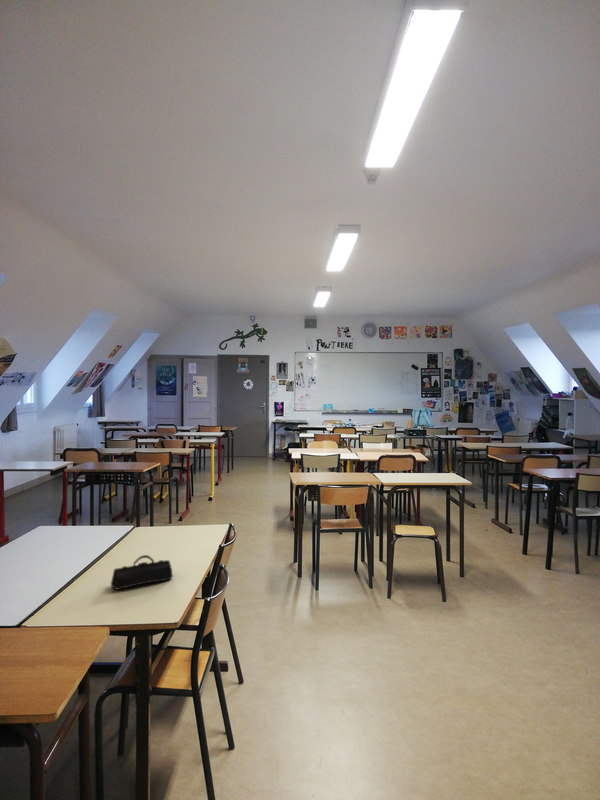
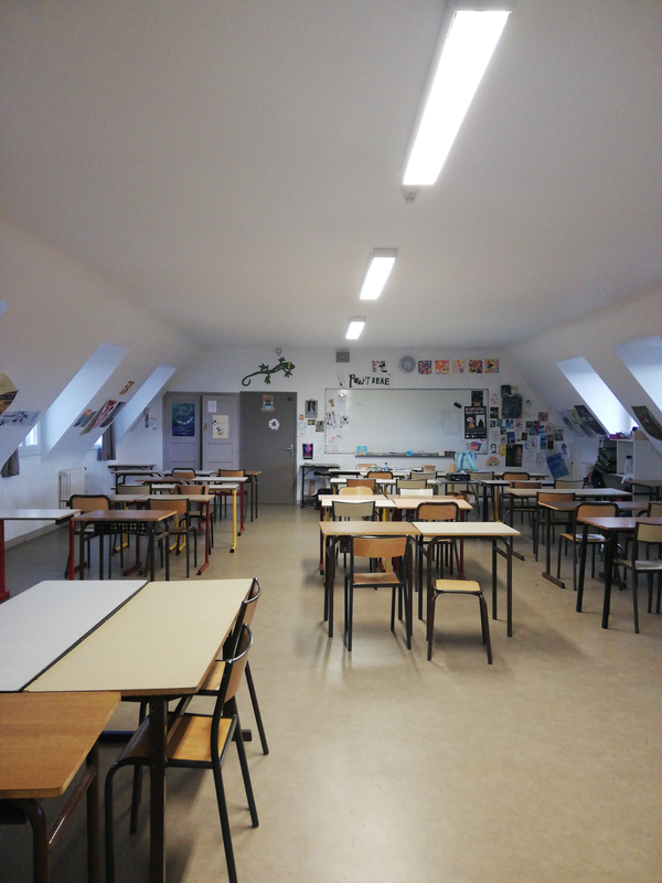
- pencil case (142, 569)
